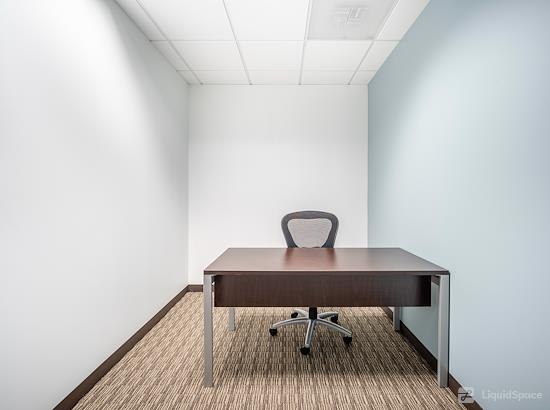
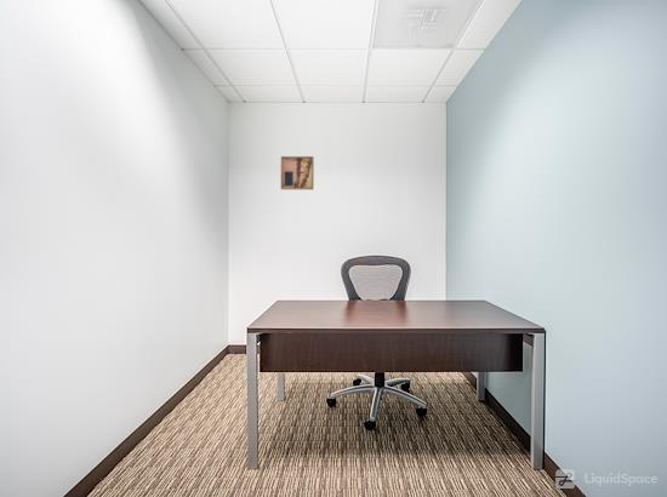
+ wall art (297, 172)
